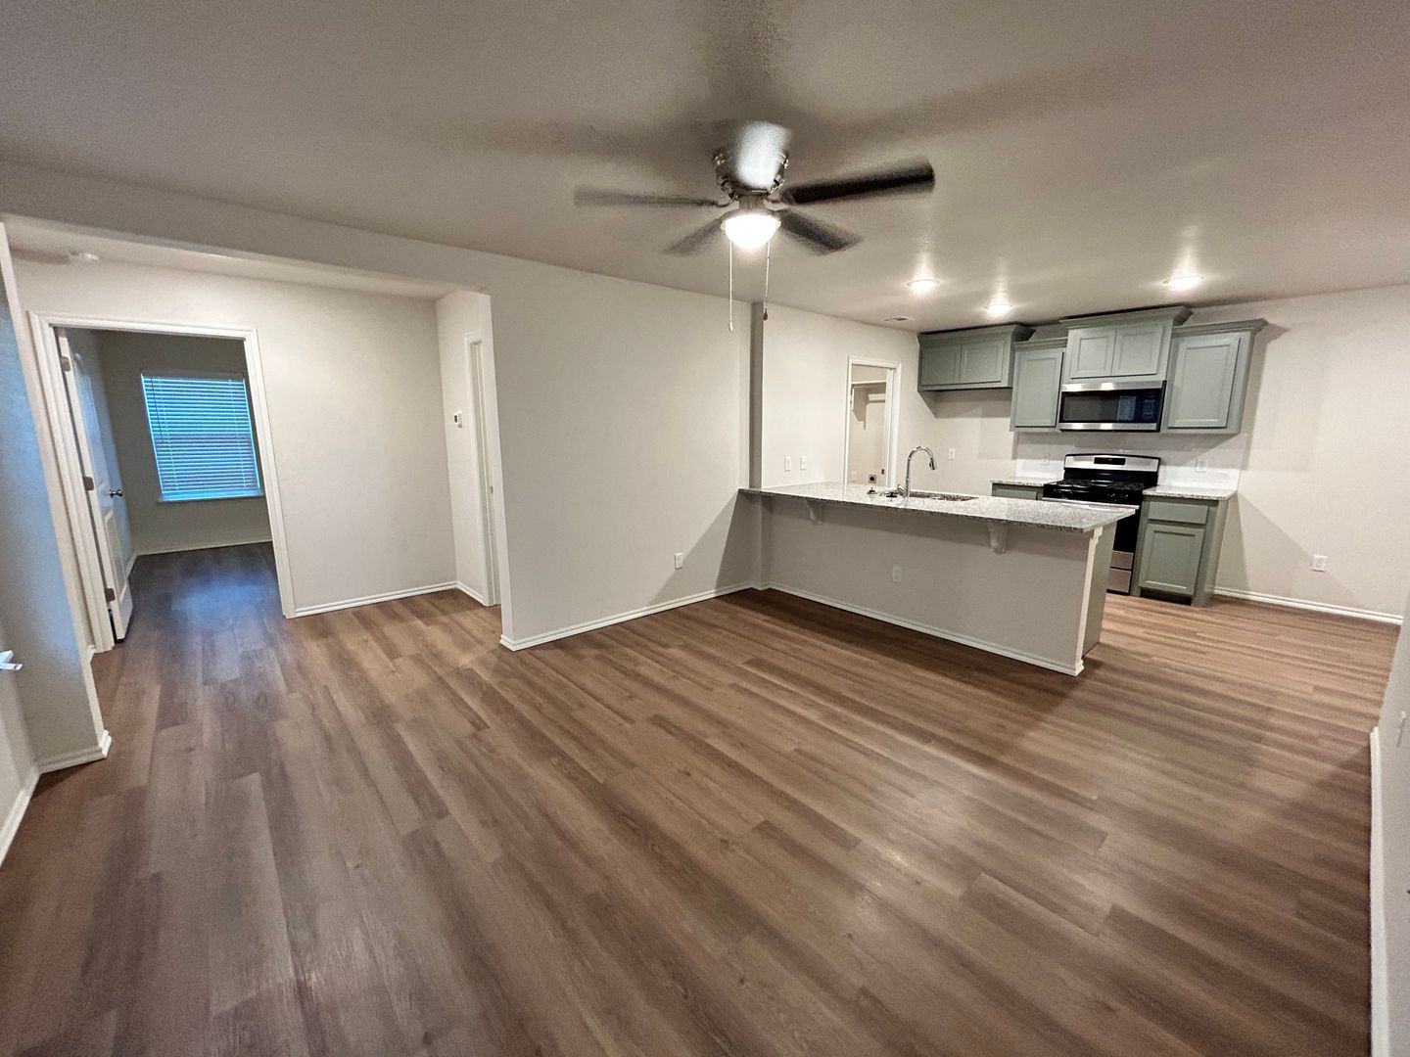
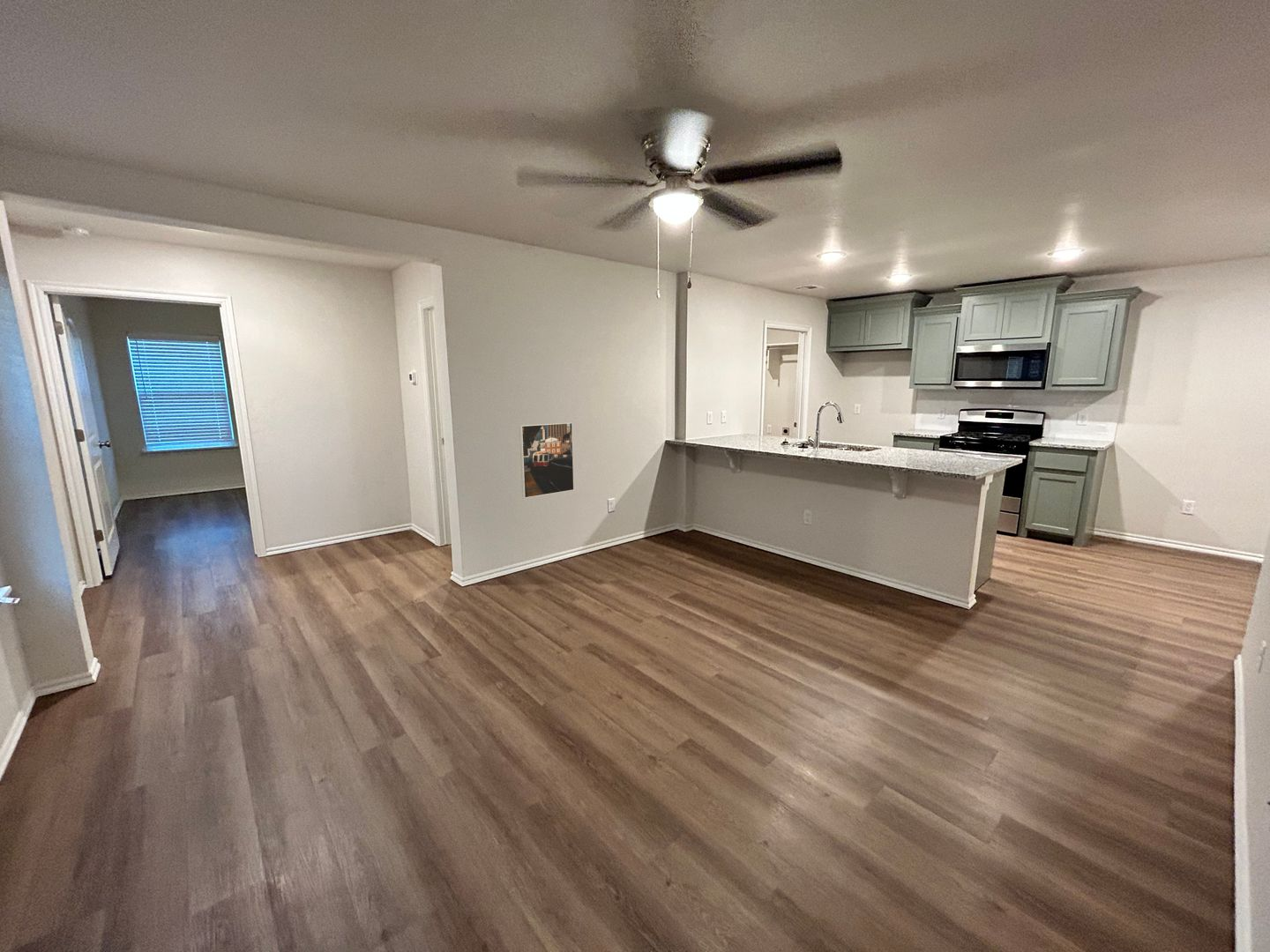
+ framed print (548, 459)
